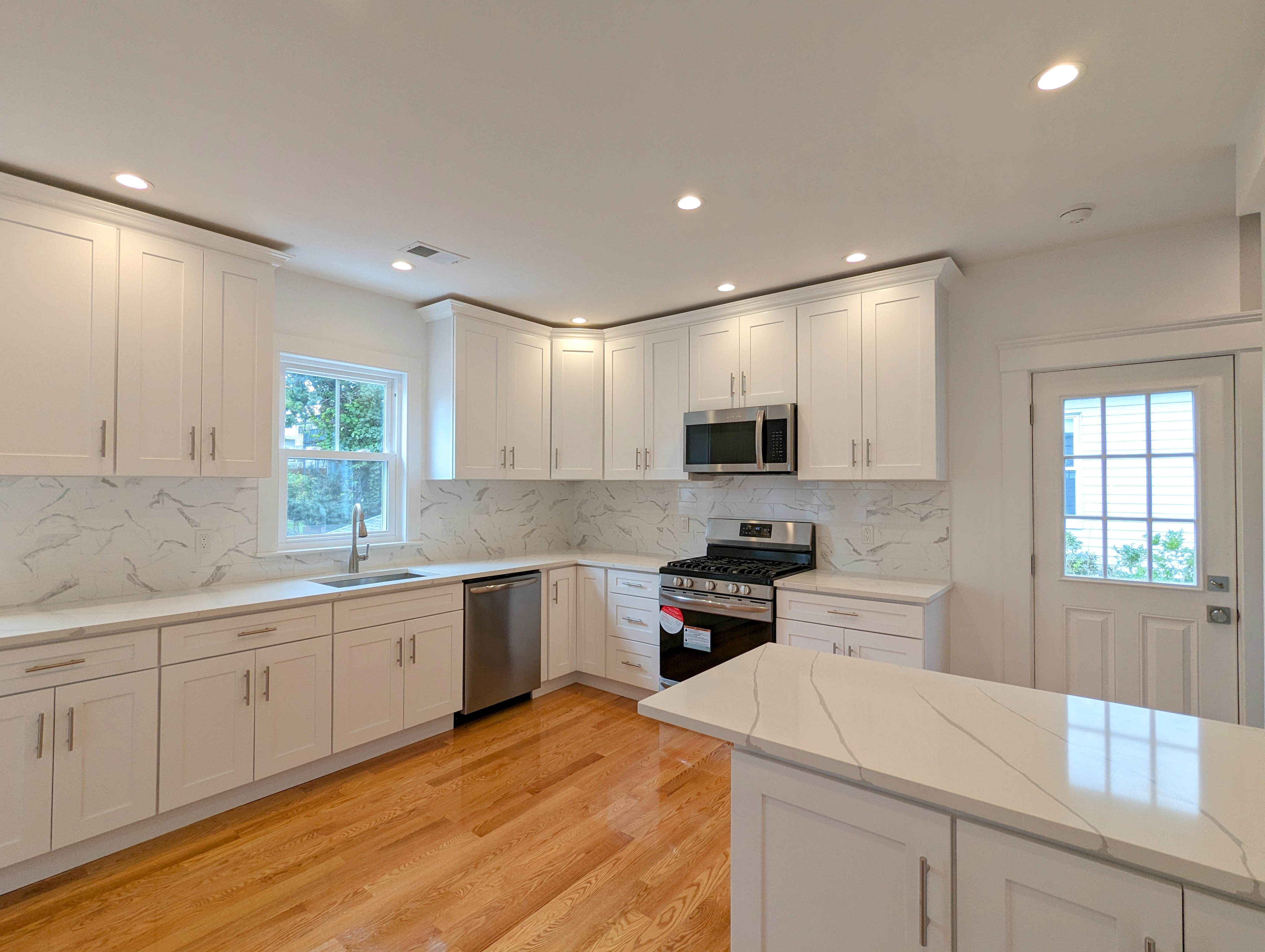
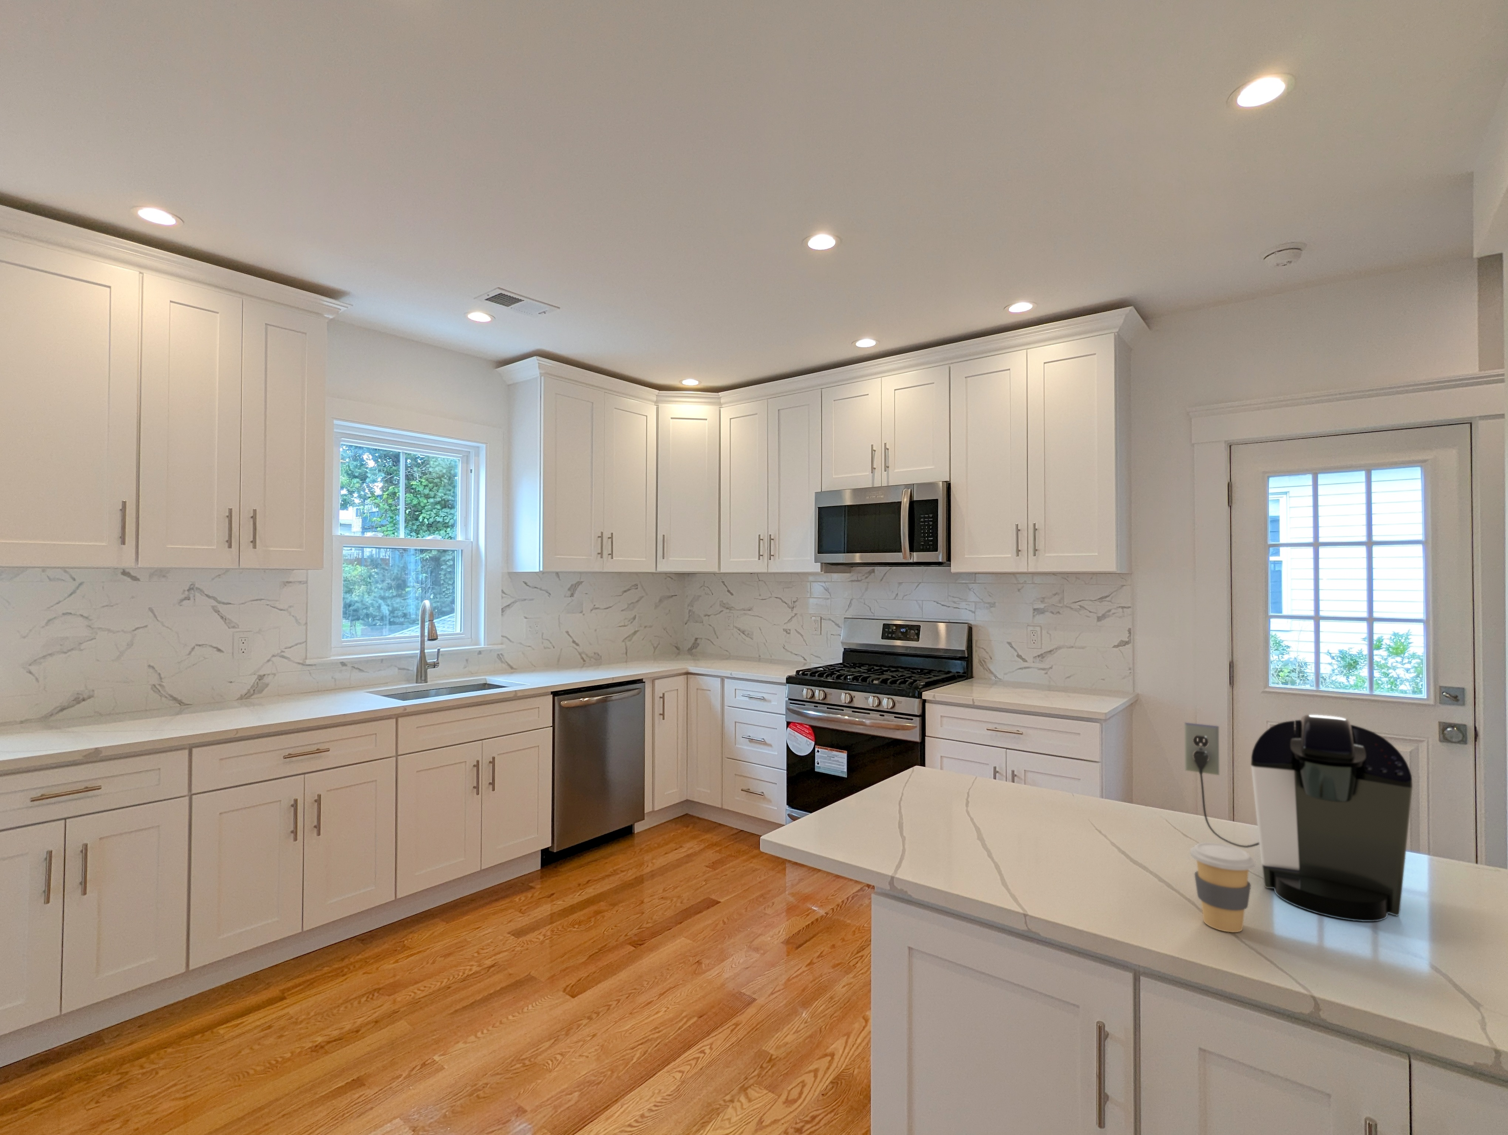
+ coffee cup (1222, 887)
+ coffee maker (1284, 798)
